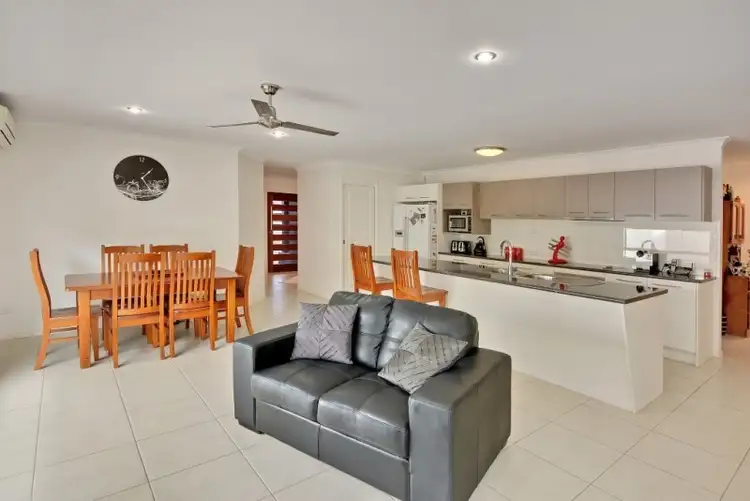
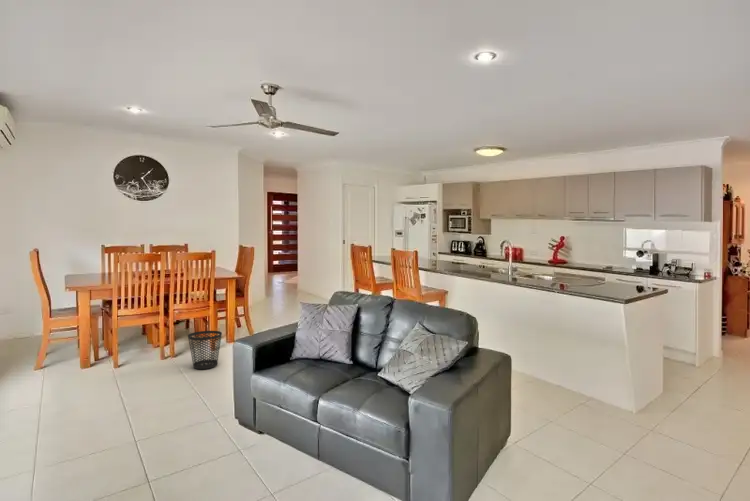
+ wastebasket (205, 350)
